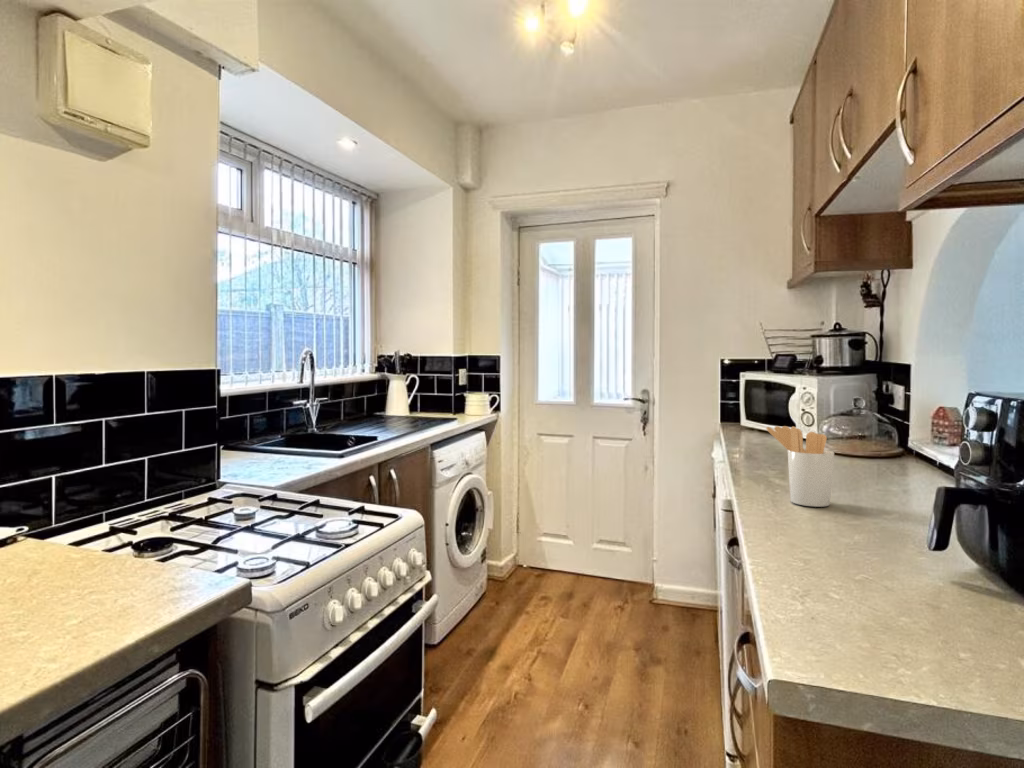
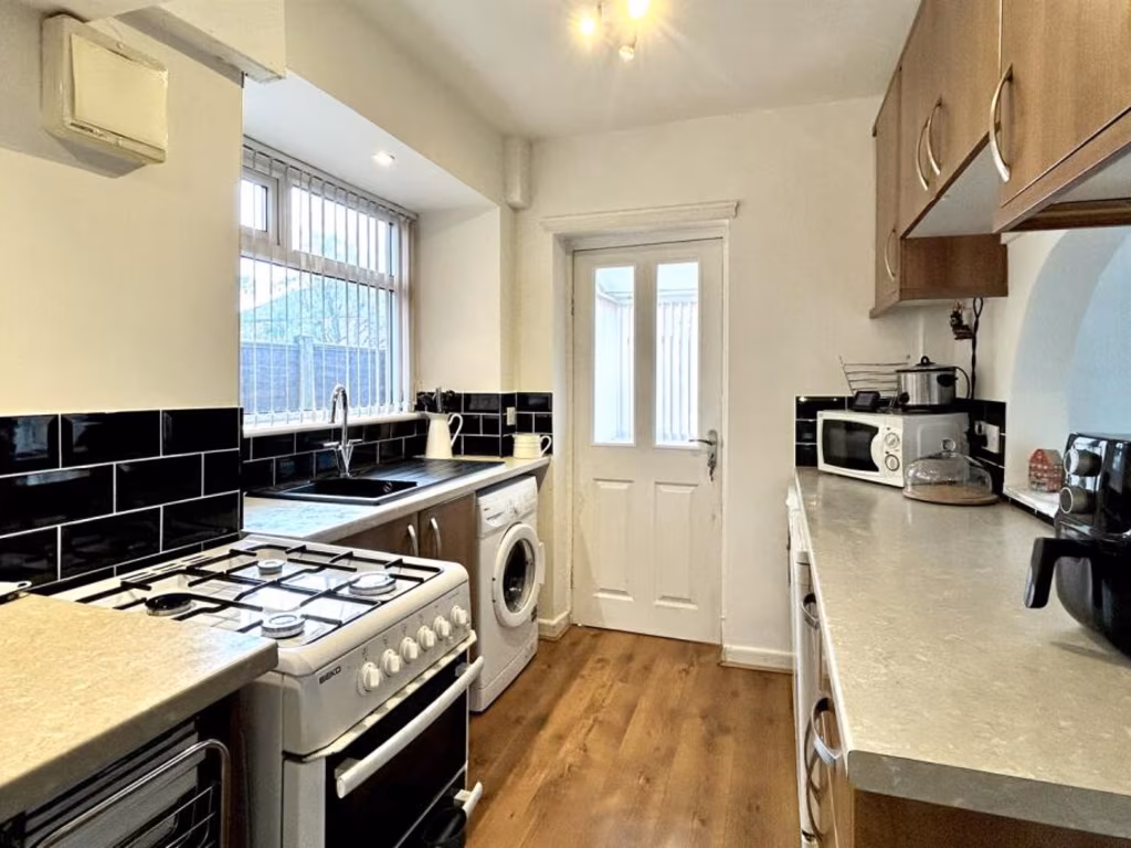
- utensil holder (799, 462)
